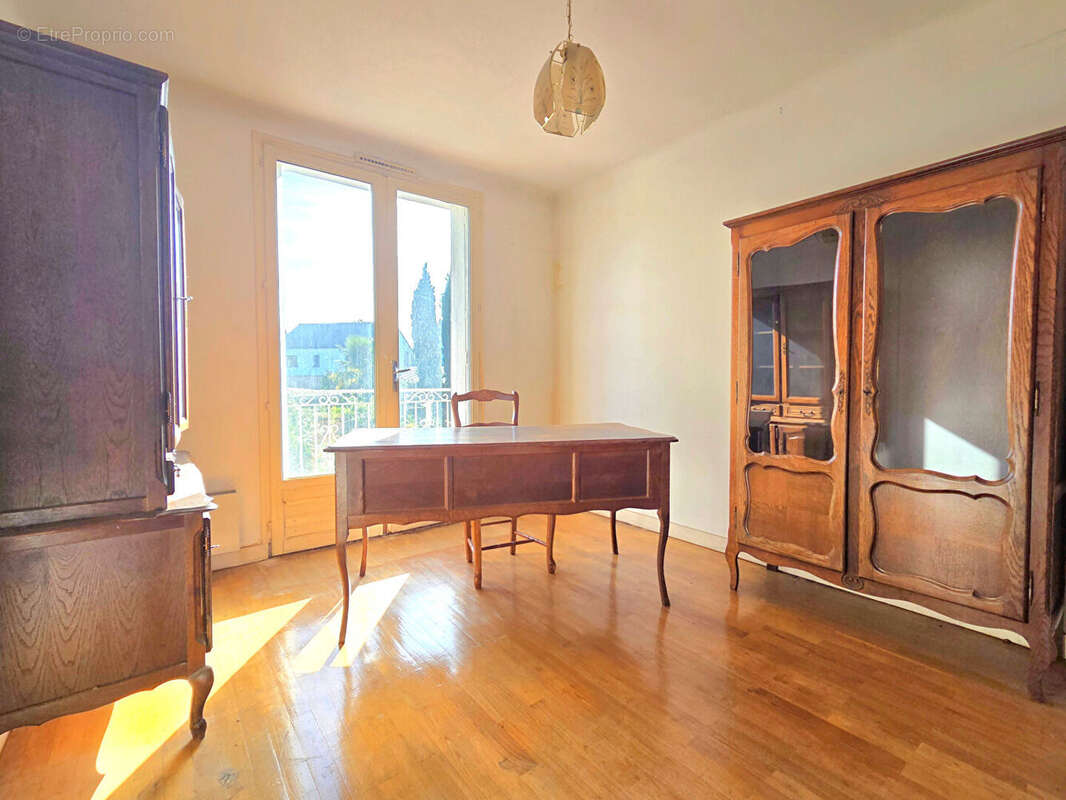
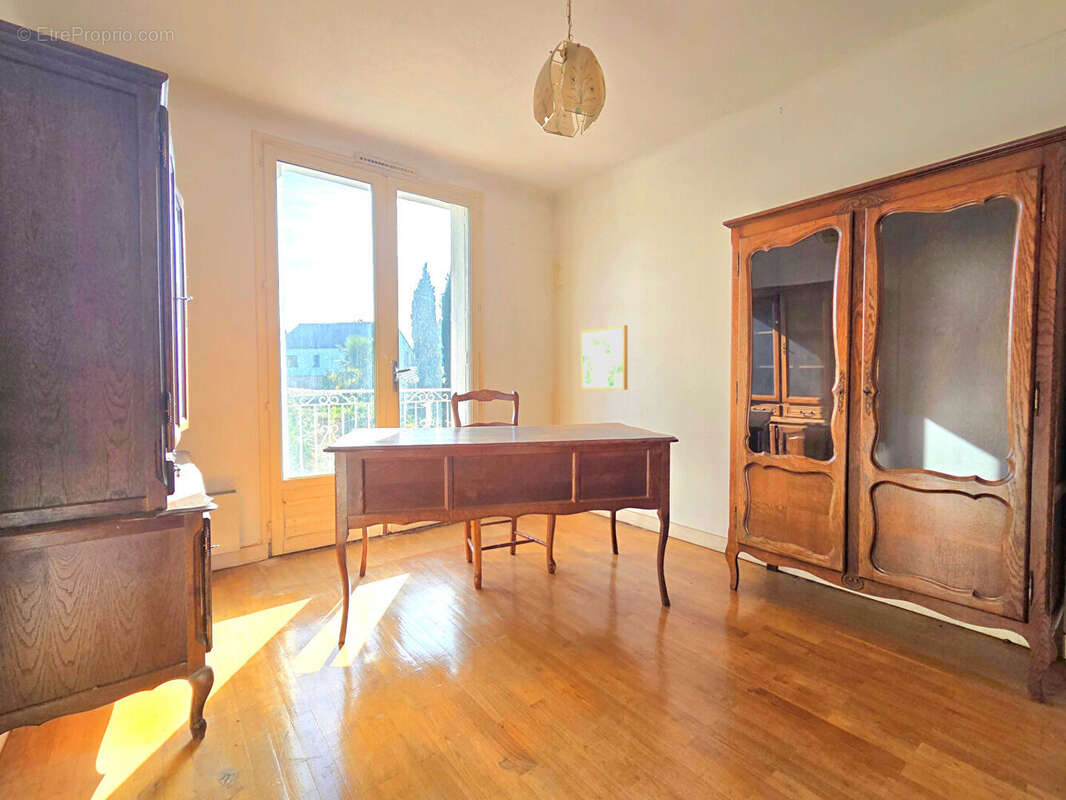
+ wall art (603, 359)
